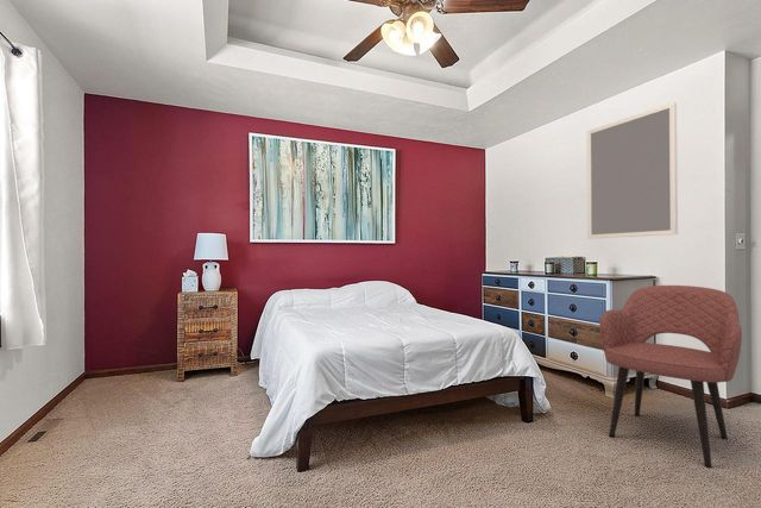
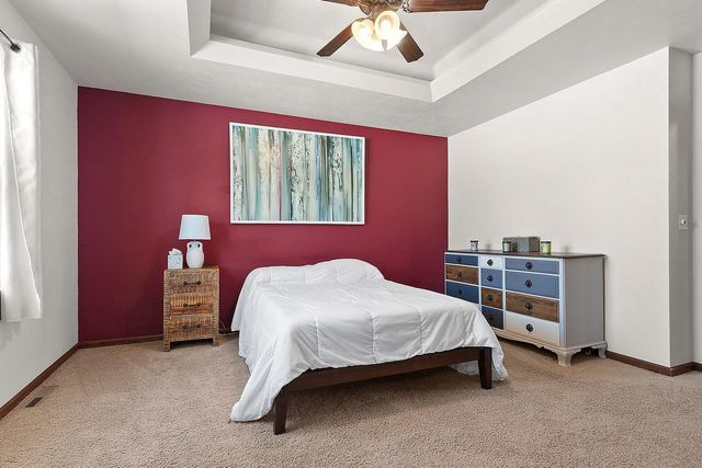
- home mirror (627, 177)
- armchair (668, 360)
